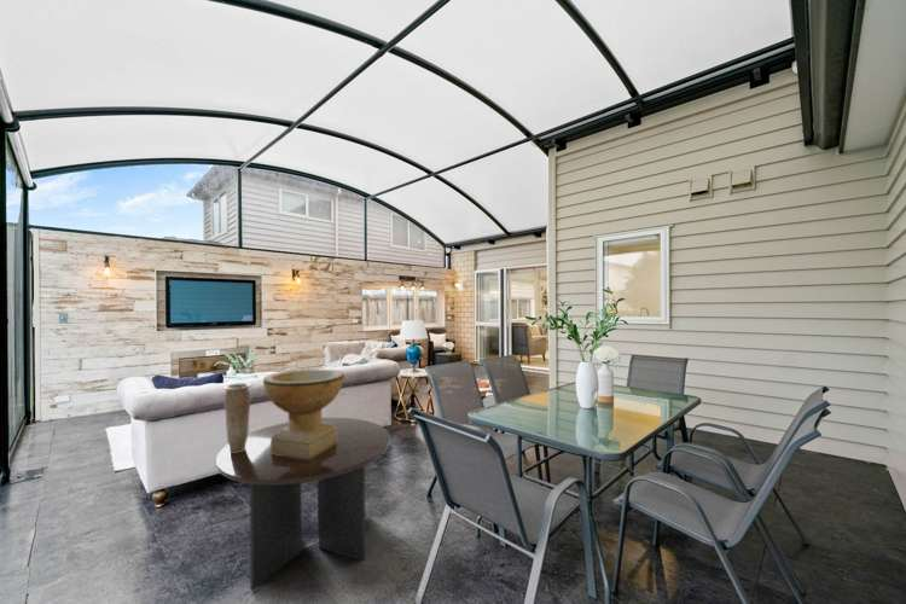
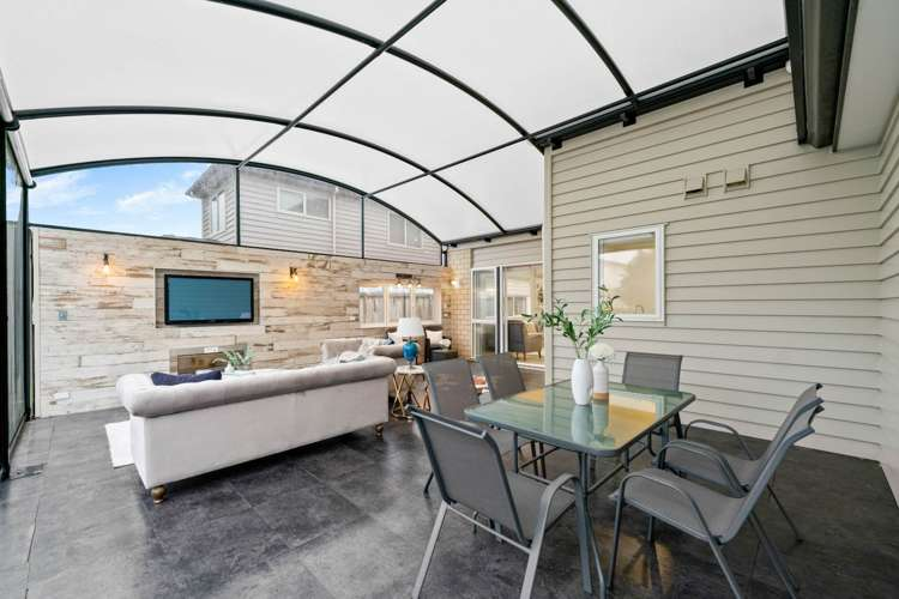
- decorative bowl (304, 411)
- coffee table (318, 493)
- vase (237, 417)
